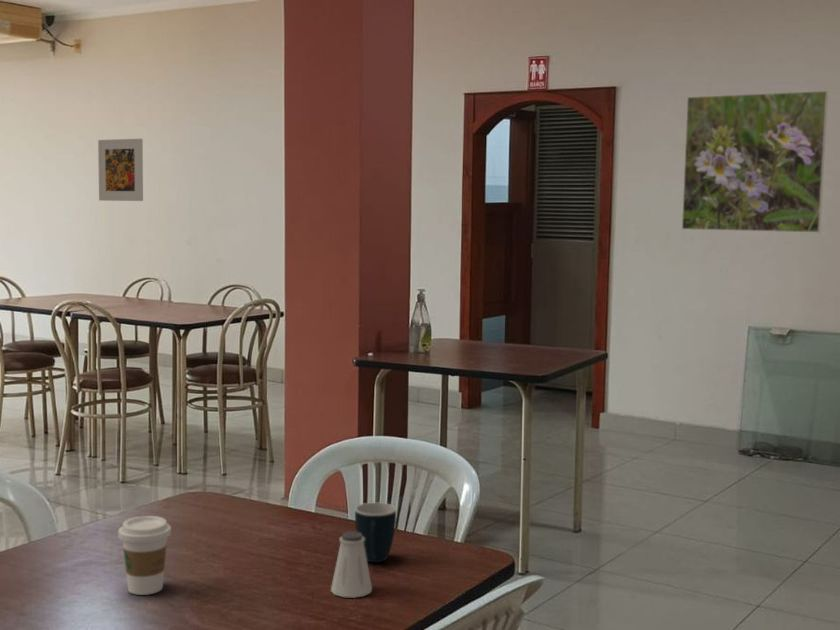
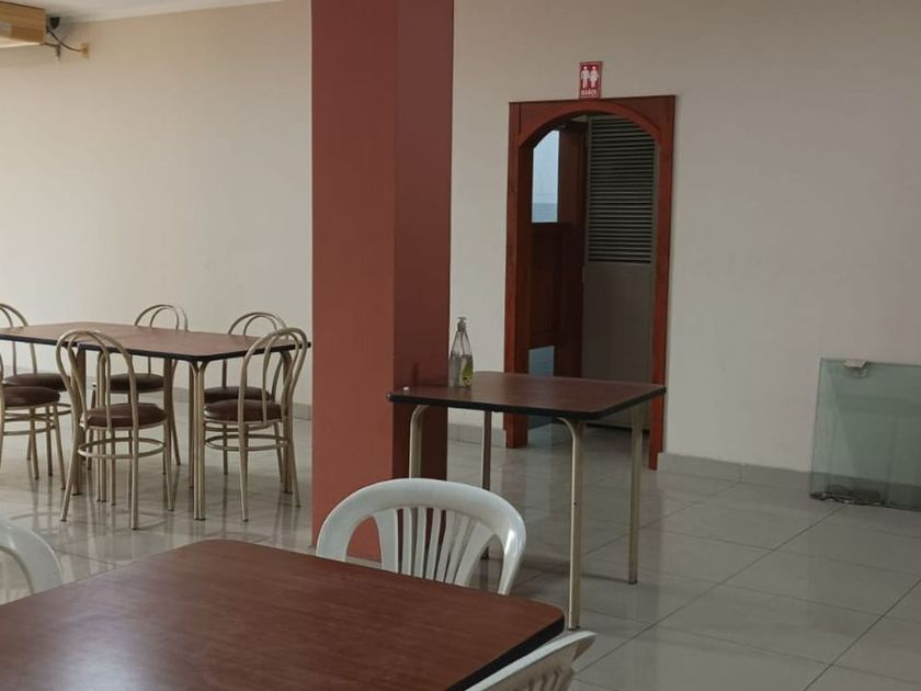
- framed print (752, 163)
- mug (374, 536)
- coffee cup (145, 555)
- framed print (120, 170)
- saltshaker (351, 562)
